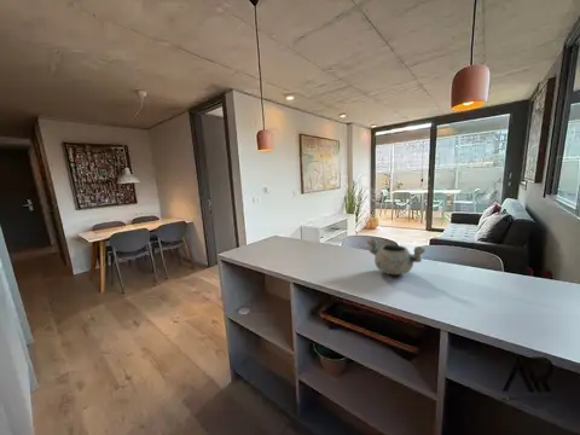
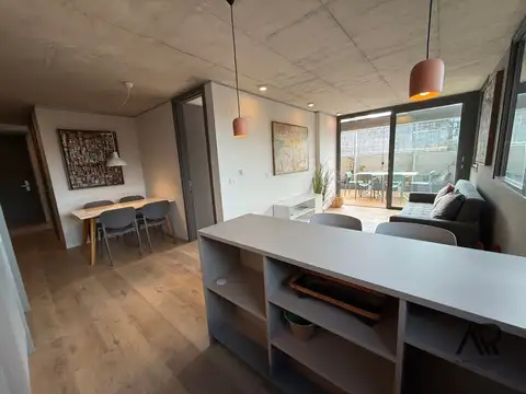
- decorative bowl (394, 256)
